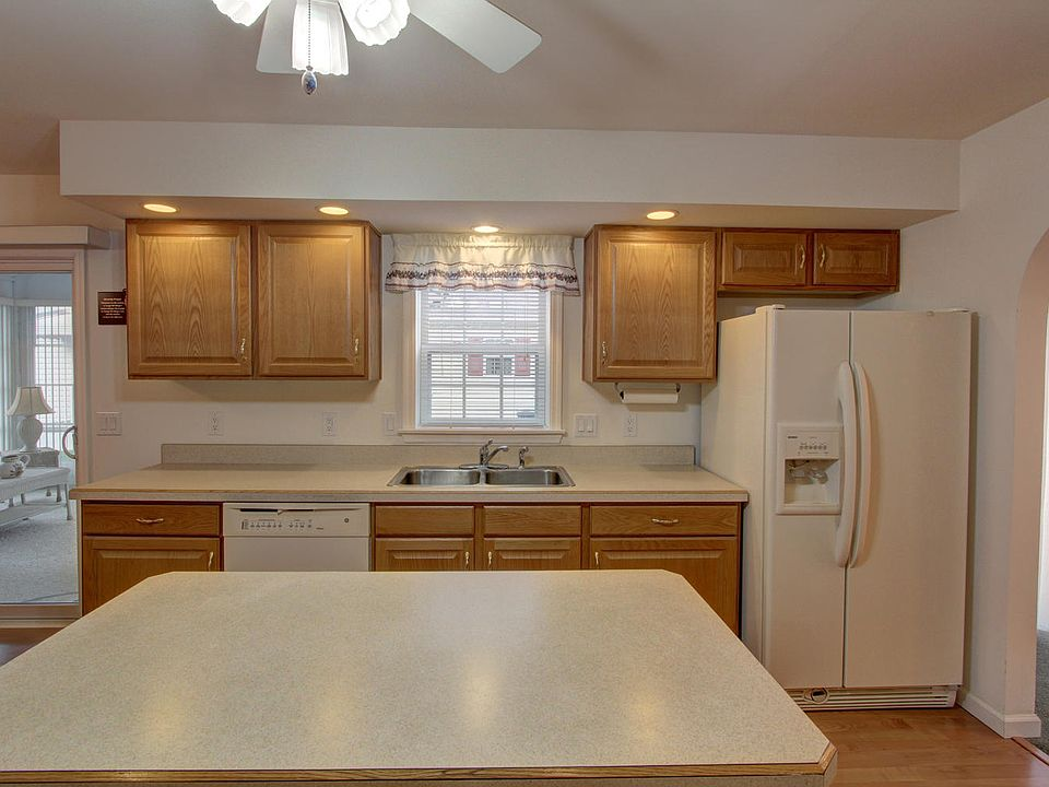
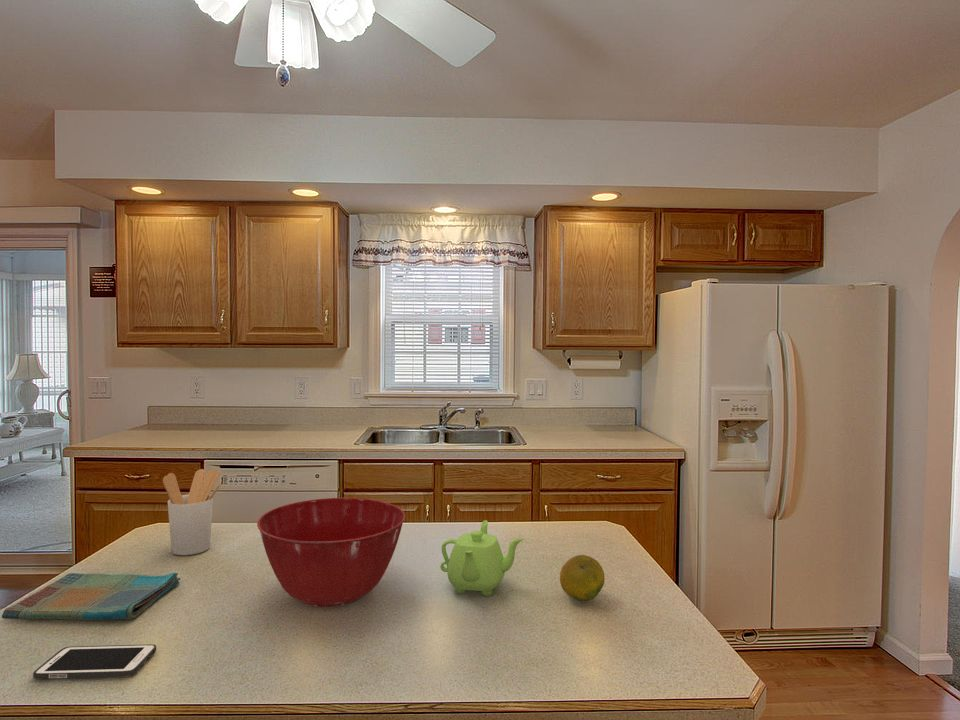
+ fruit (581, 577)
+ dish towel (97, 594)
+ utensil holder (196, 508)
+ cell phone (97, 661)
+ teapot (481, 559)
+ mixing bowl (333, 554)
